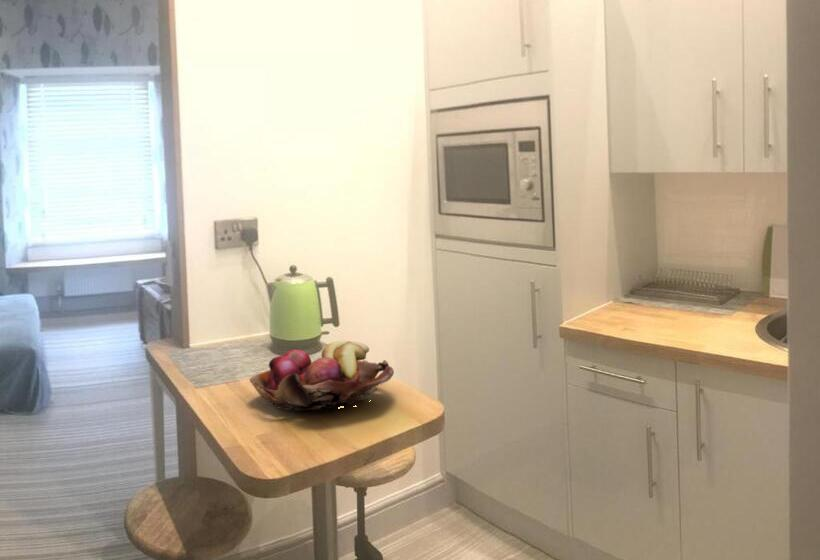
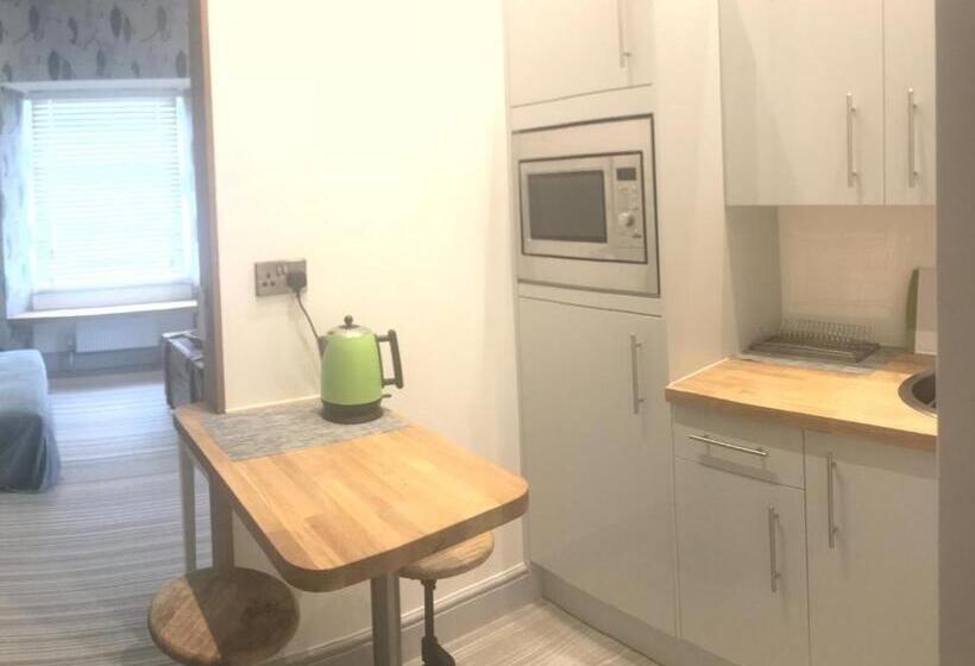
- fruit basket (325, 372)
